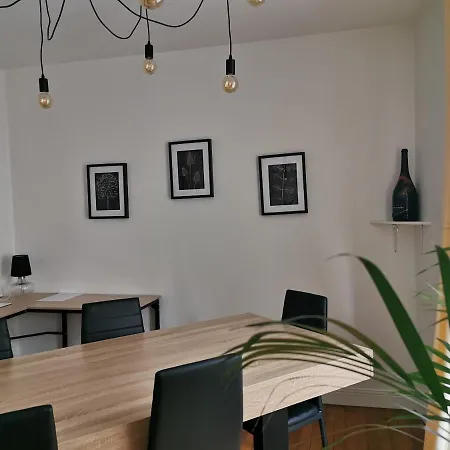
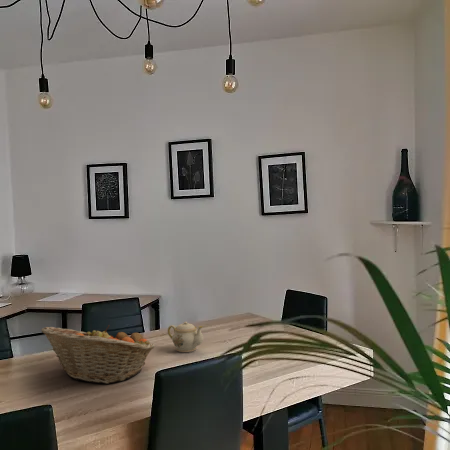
+ fruit basket (98, 347)
+ teapot (185, 335)
